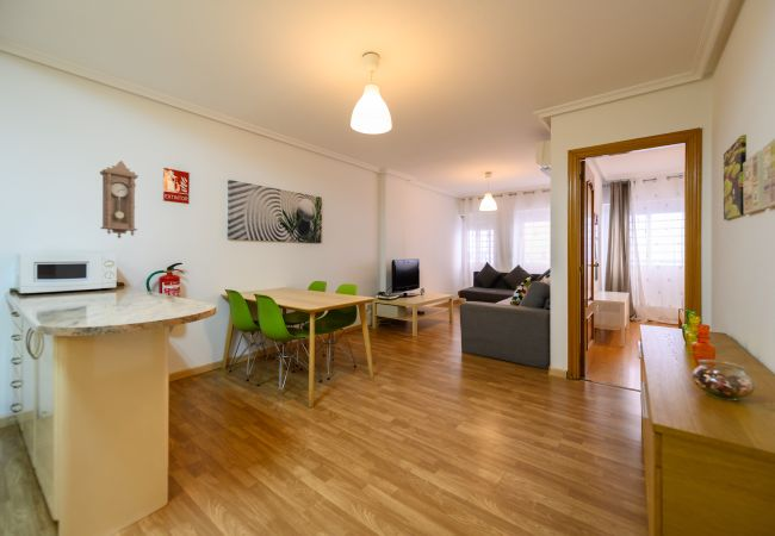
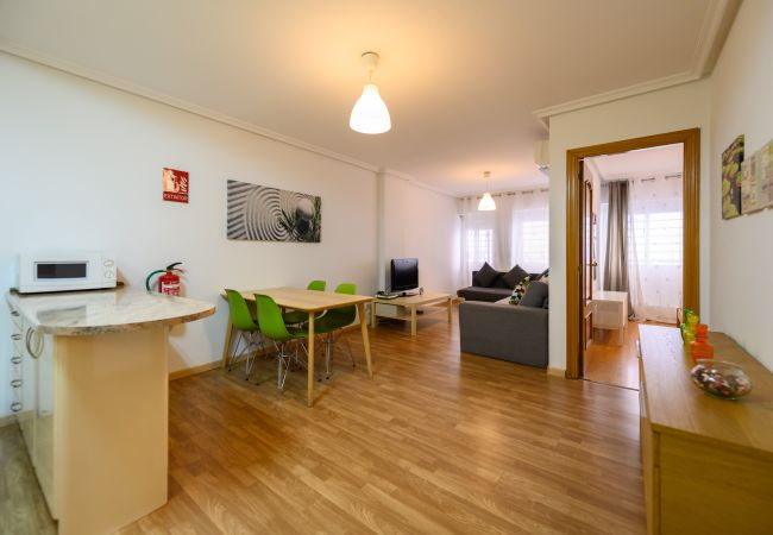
- pendulum clock (119, 200)
